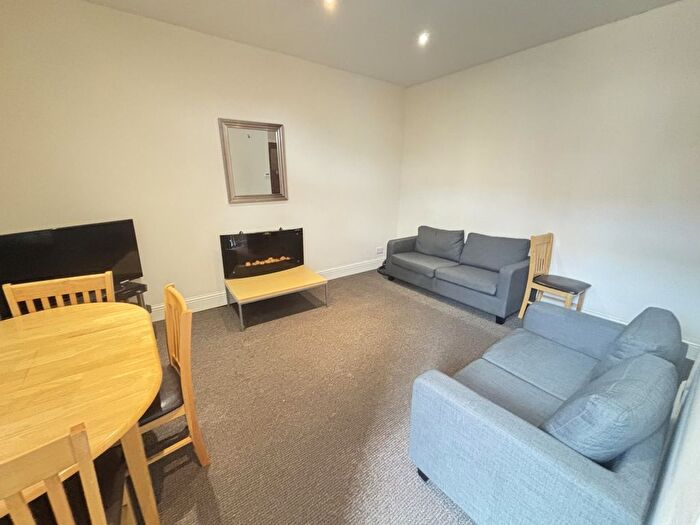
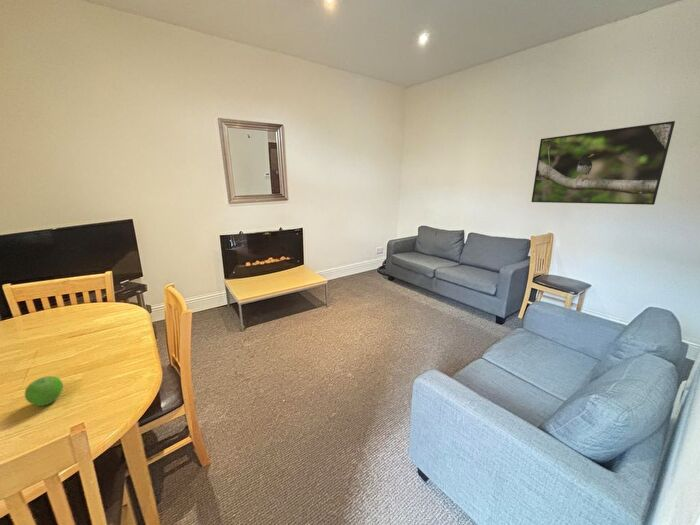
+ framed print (591, 168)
+ fruit (44, 391)
